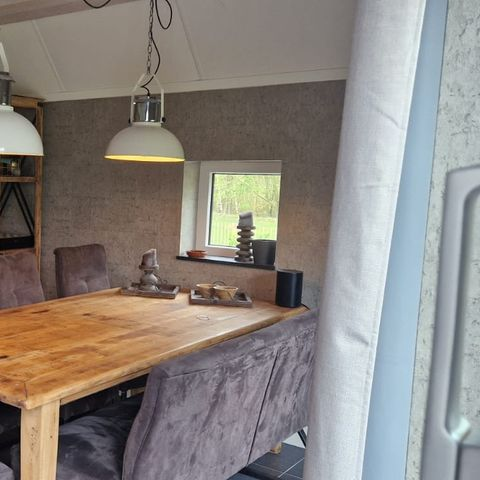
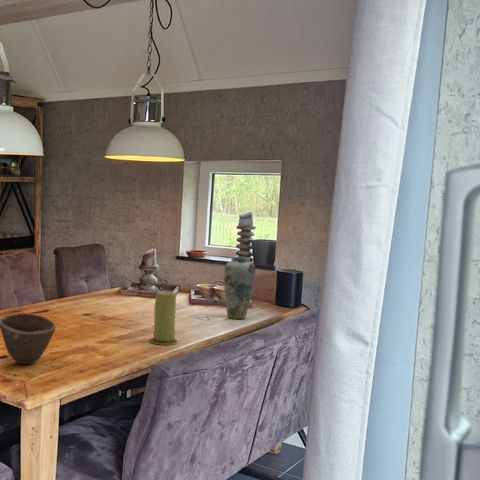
+ vase (238, 287)
+ candle (165, 316)
+ bowl (26, 340)
